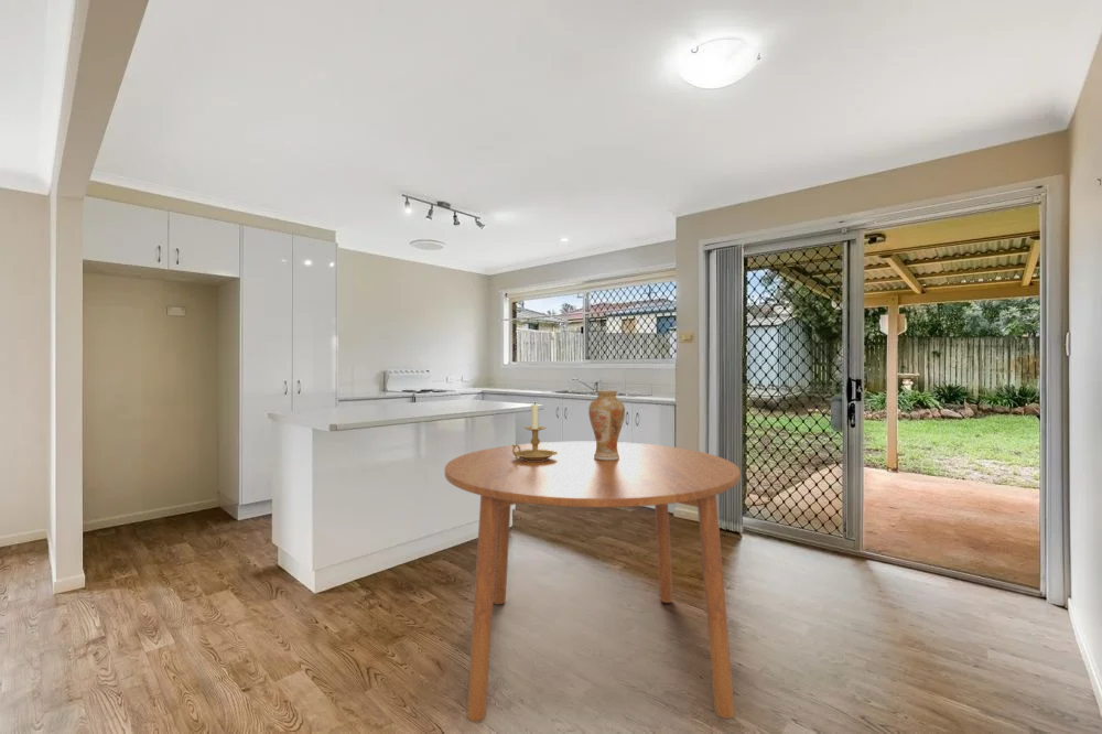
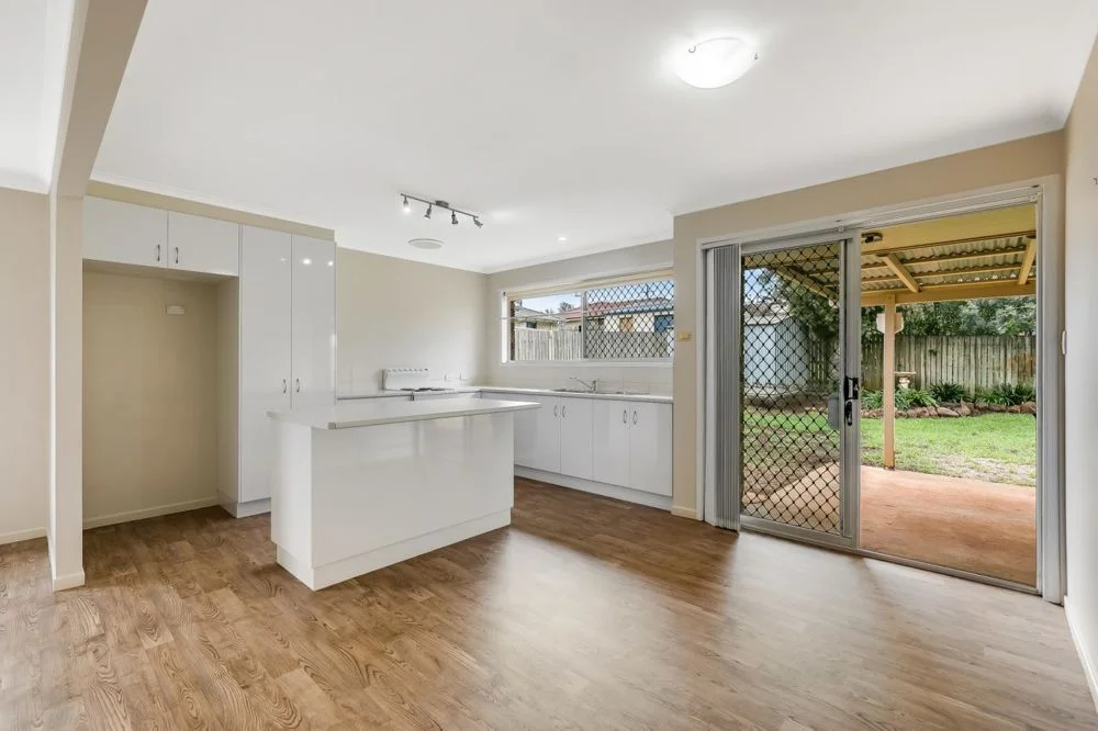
- candle holder (534, 430)
- dining table (590, 506)
- vase (606, 423)
